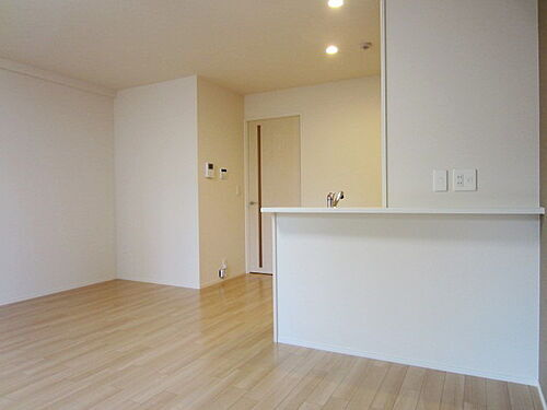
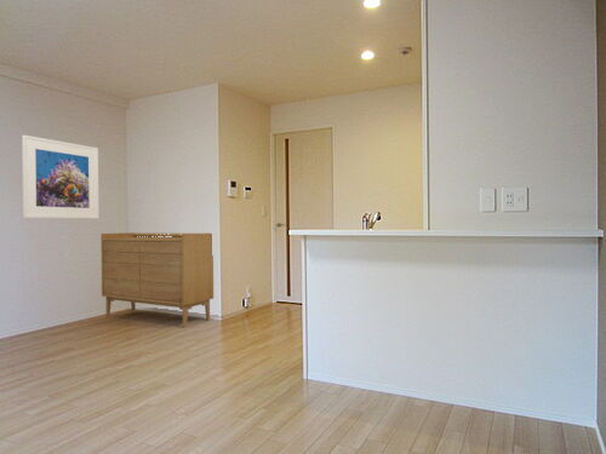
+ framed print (63, 179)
+ sideboard (155, 275)
